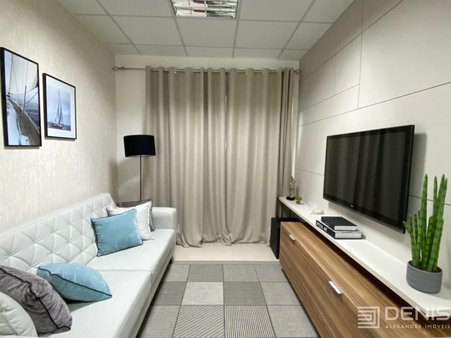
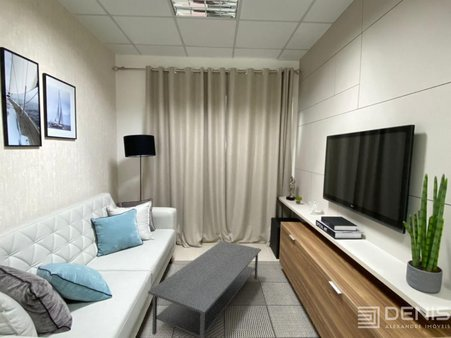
+ coffee table (215, 283)
